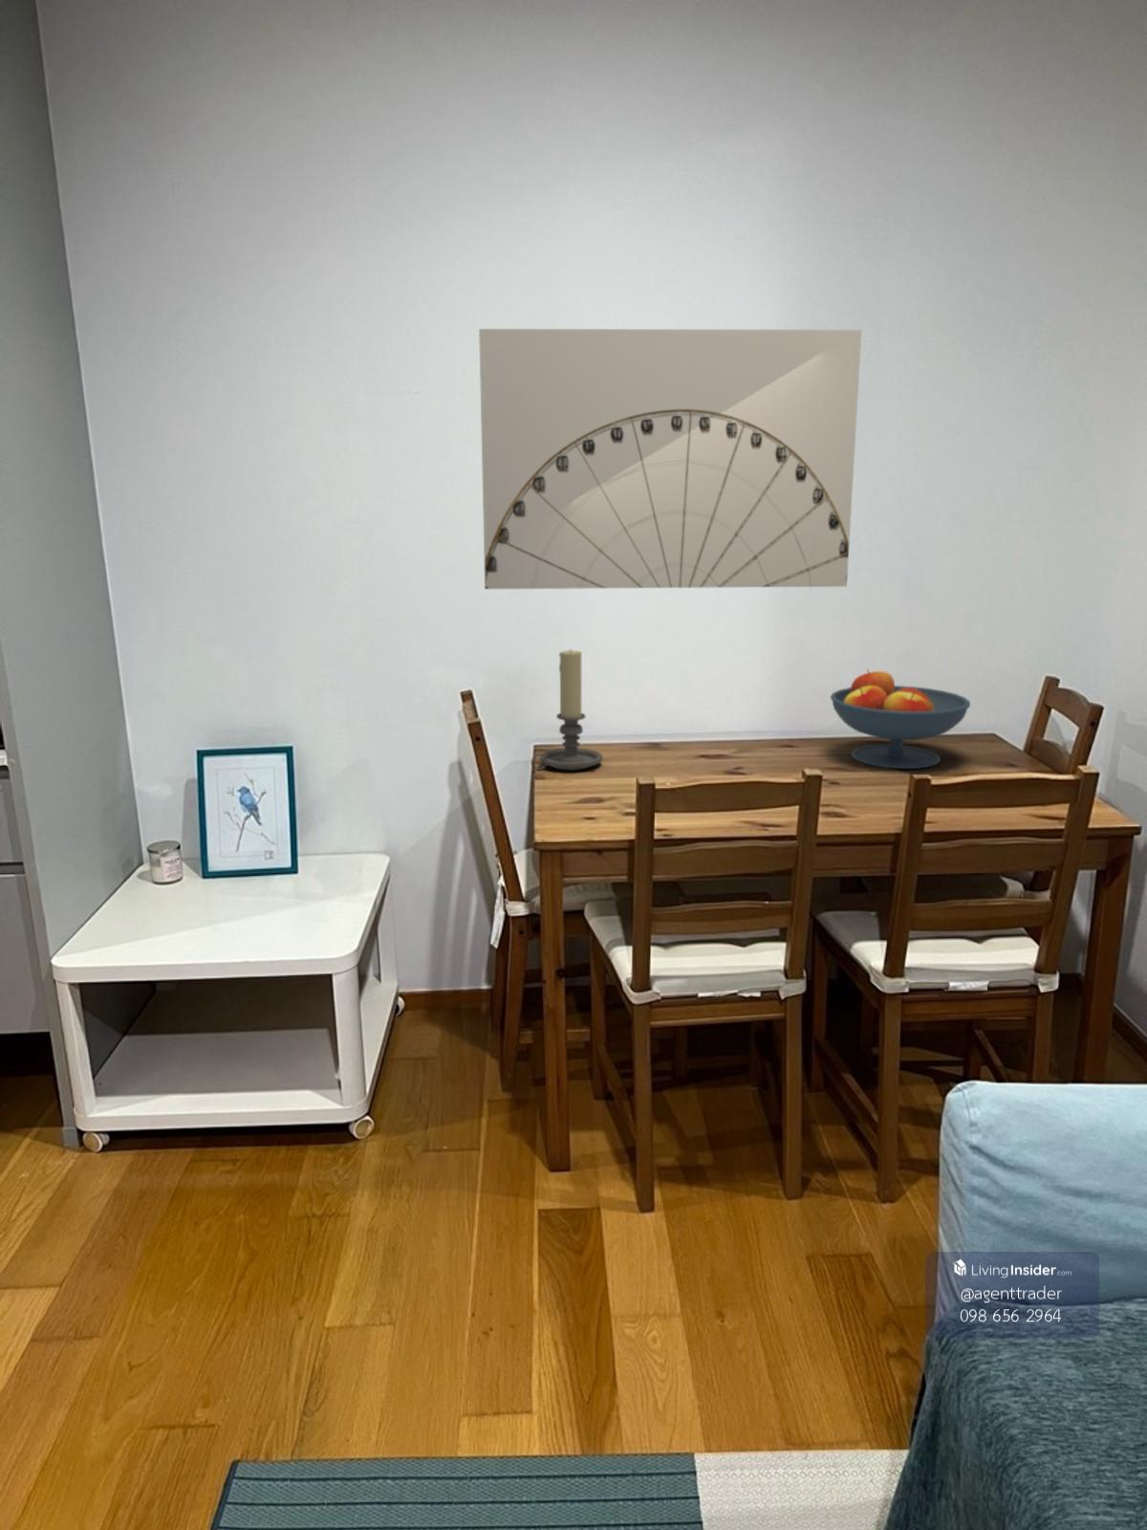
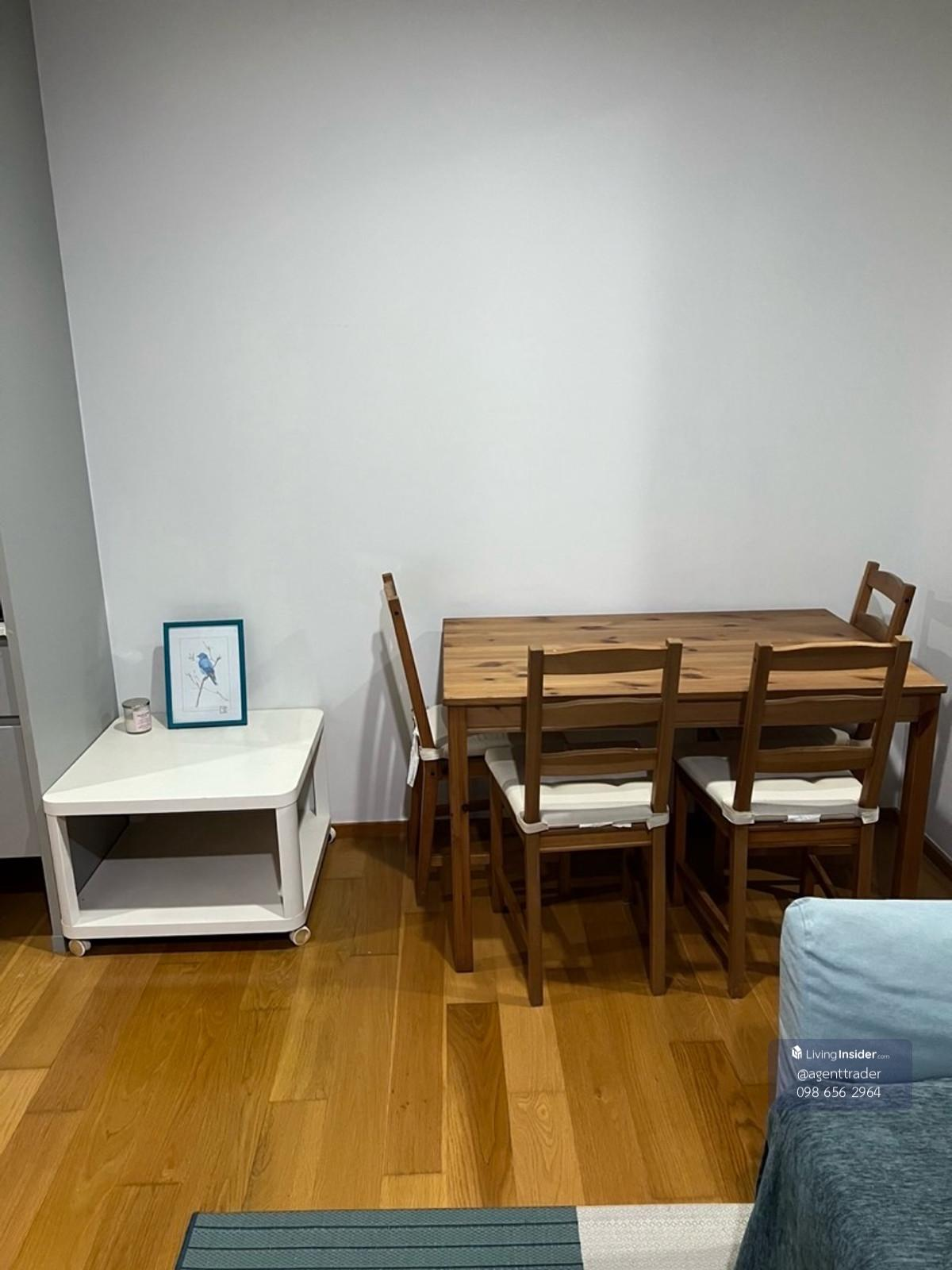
- candle holder (565, 708)
- wall art (669, 461)
- fruit bowl (898, 717)
